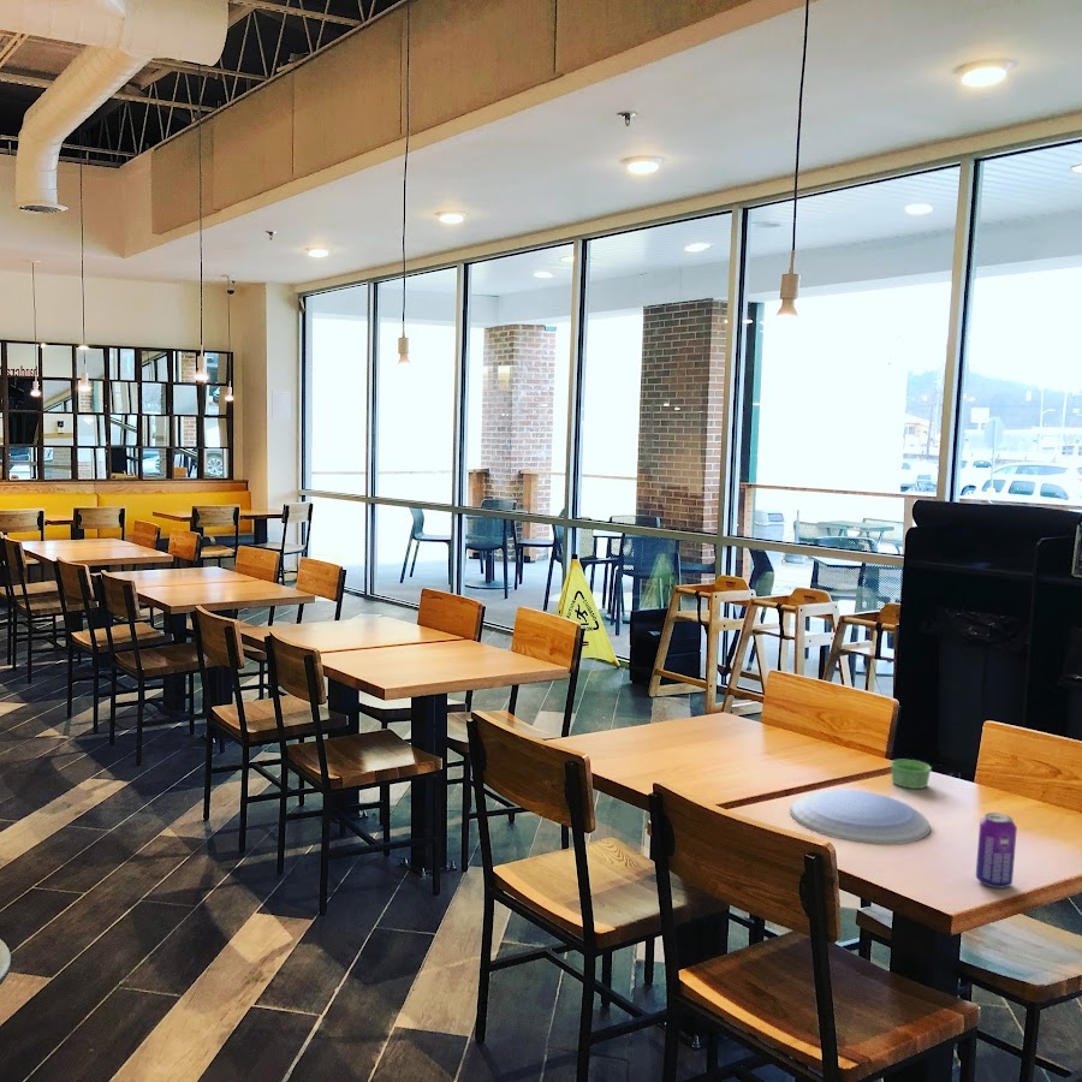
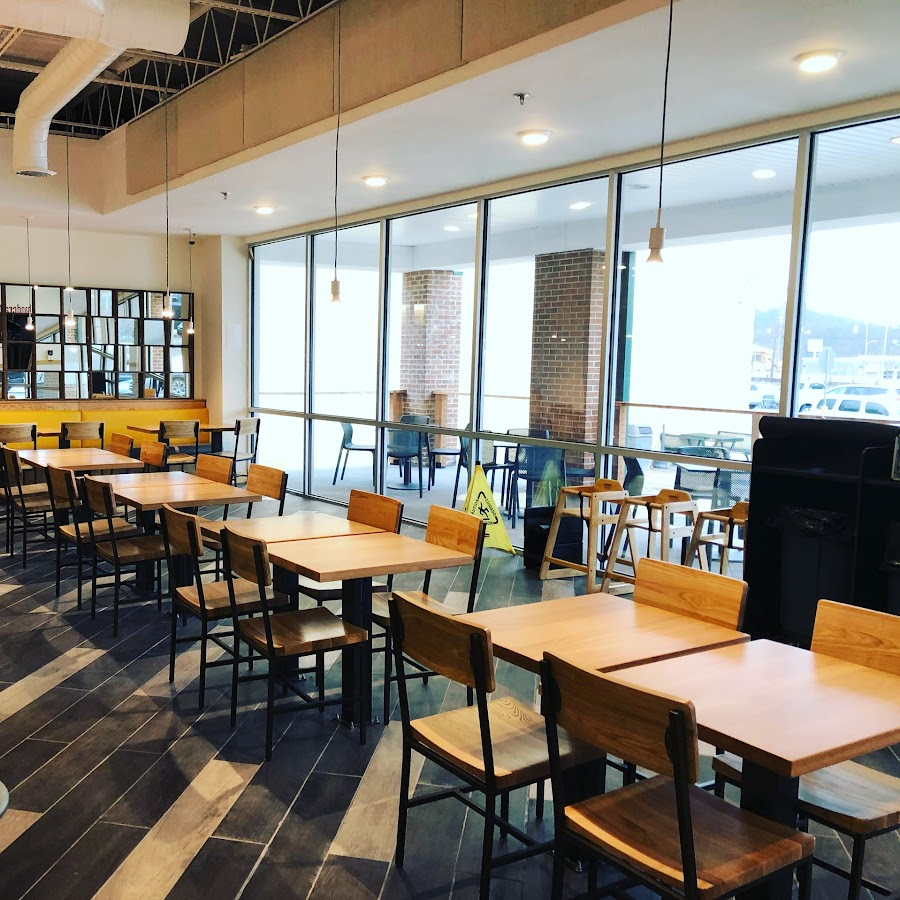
- plate (860, 810)
- beverage can (995, 850)
- ramekin (910, 774)
